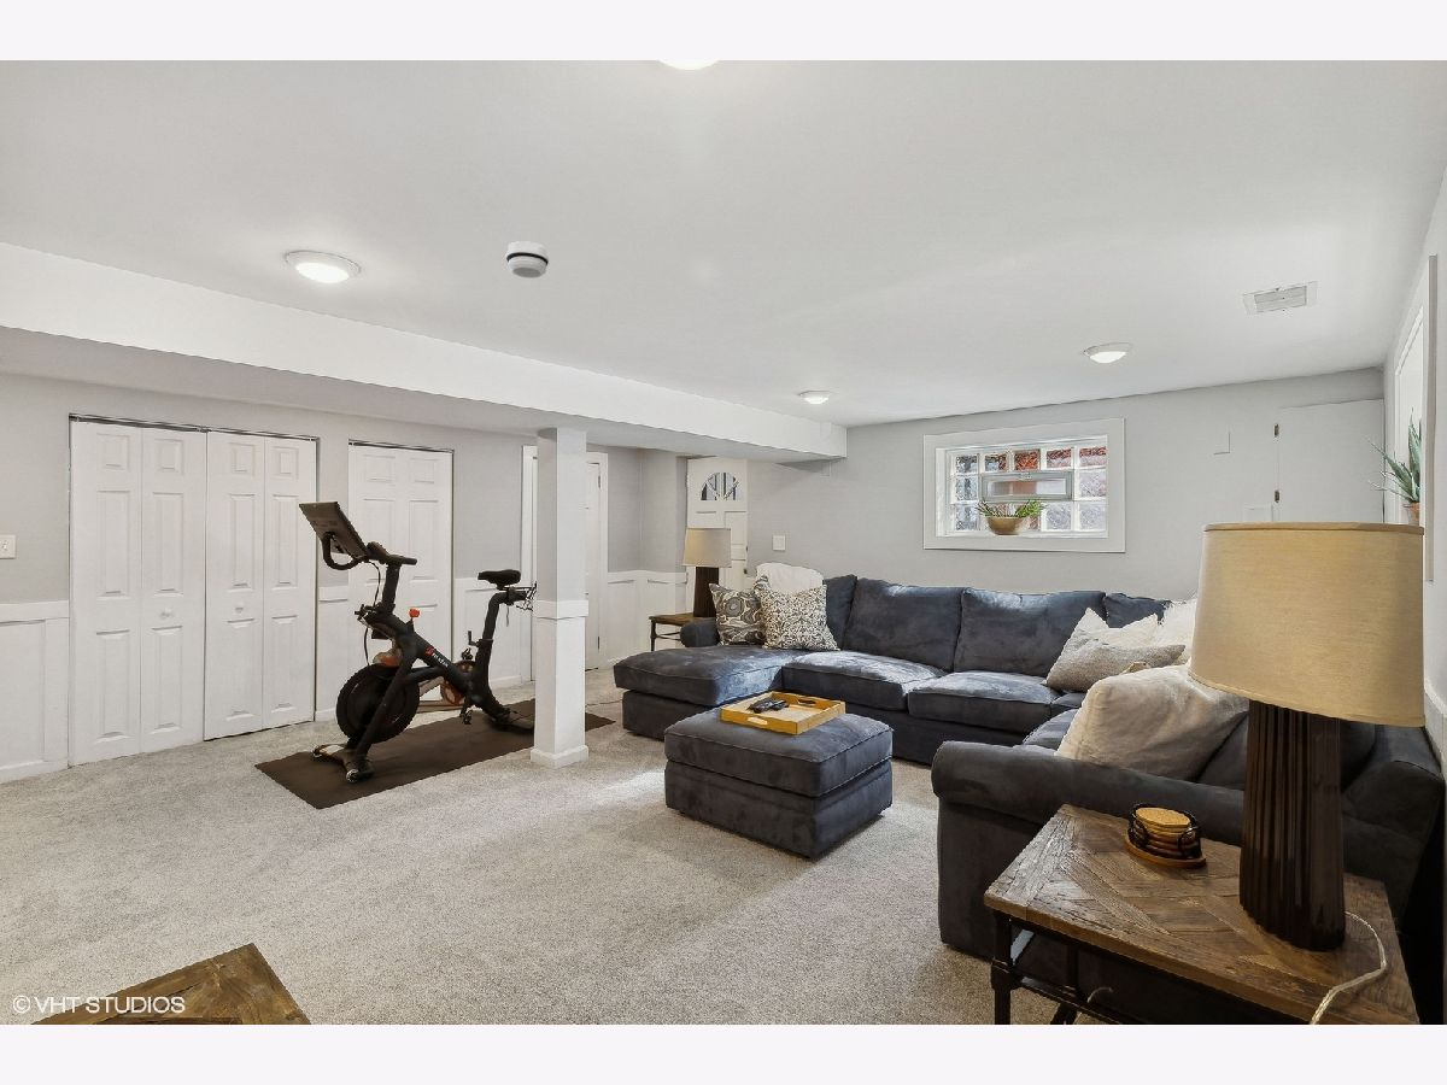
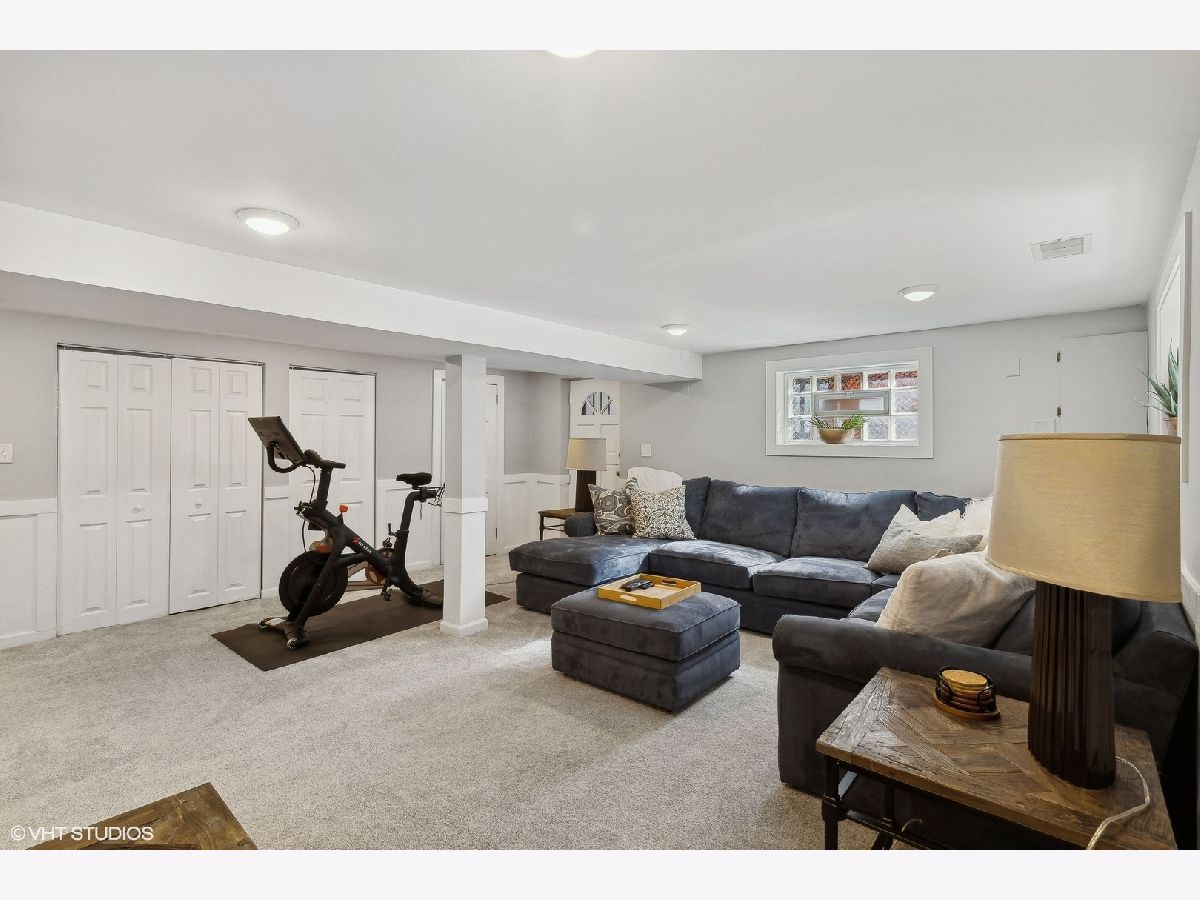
- smoke detector (527, 260)
